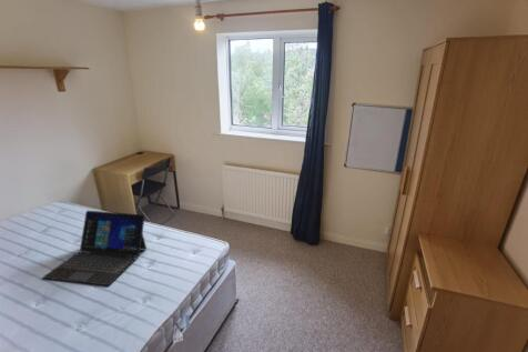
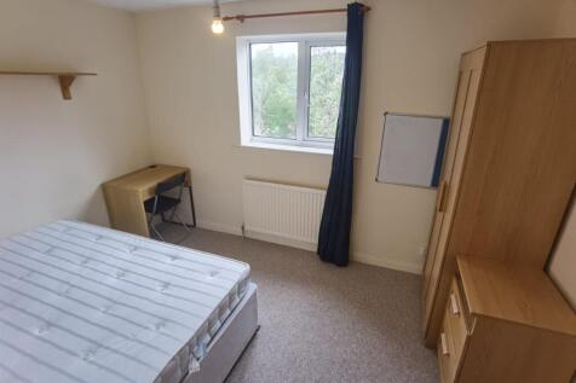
- laptop (97, 243)
